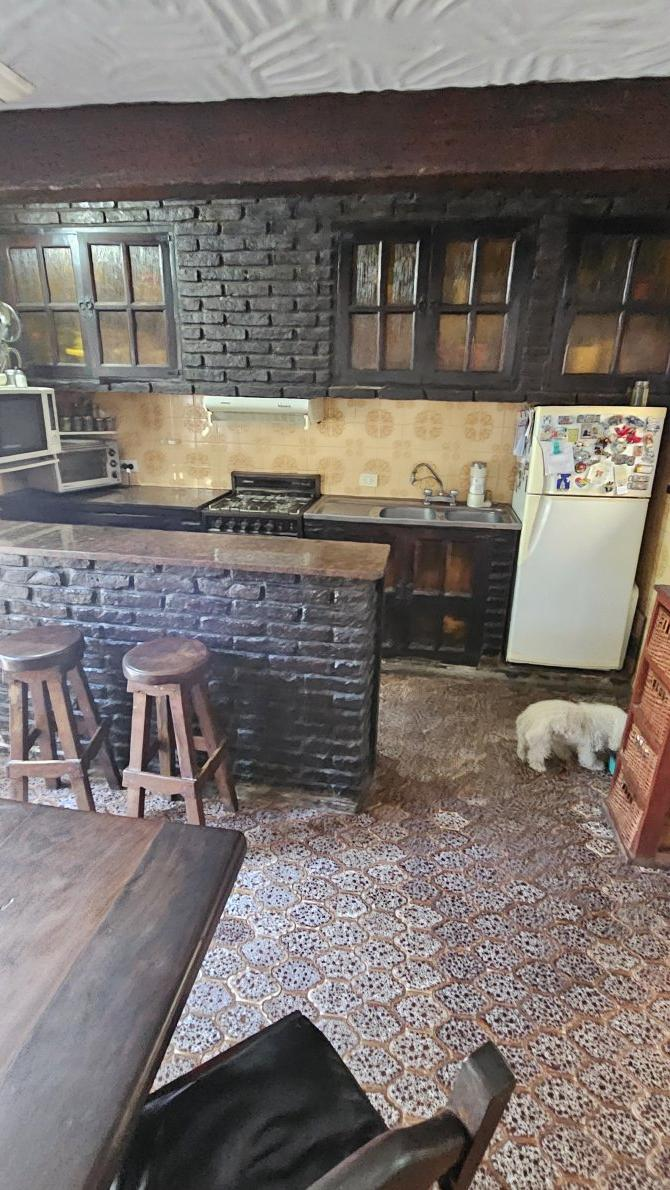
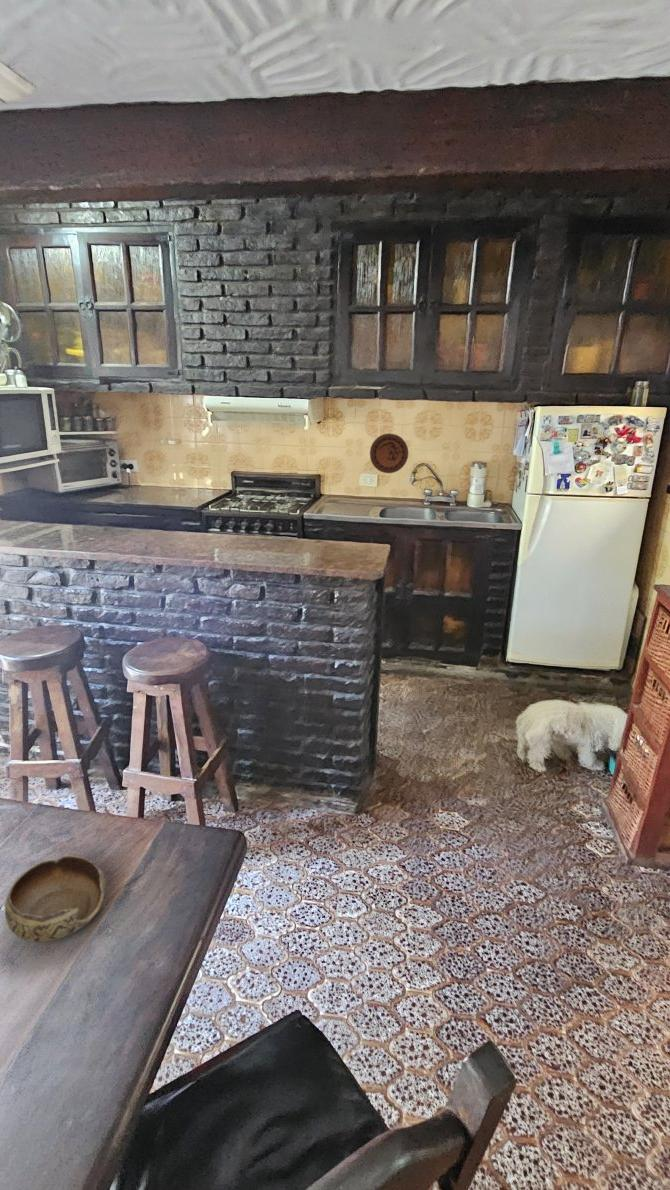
+ decorative plate (389, 453)
+ bowl (57, 901)
